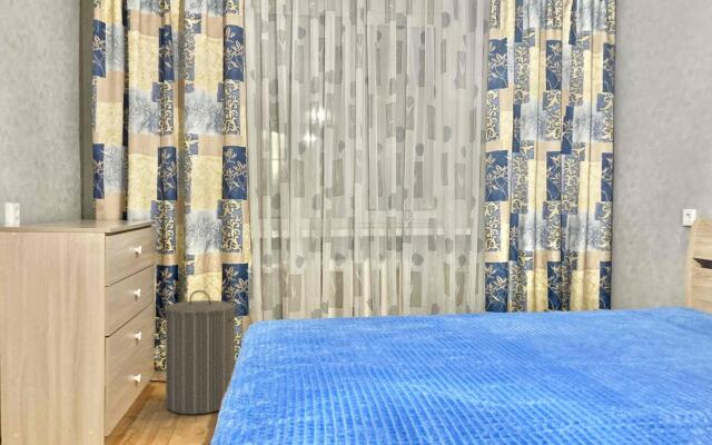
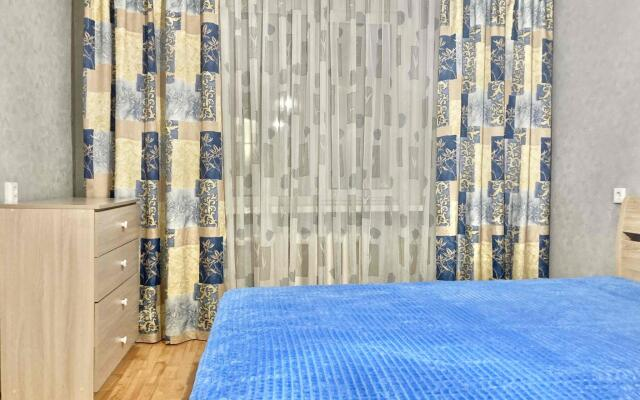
- laundry hamper (200, 346)
